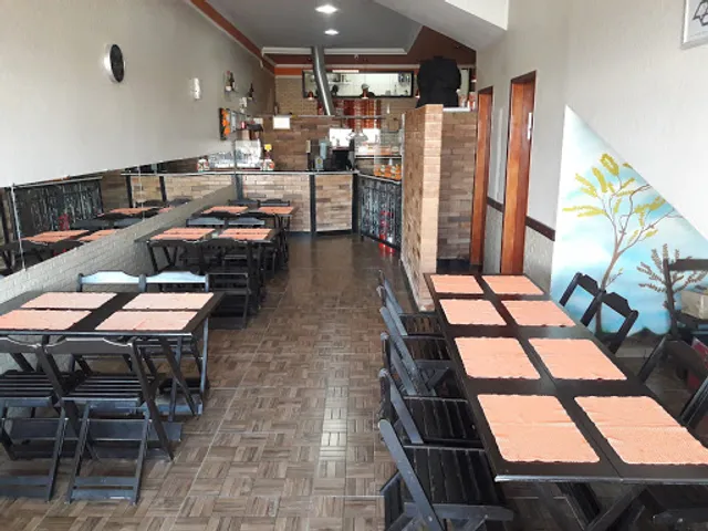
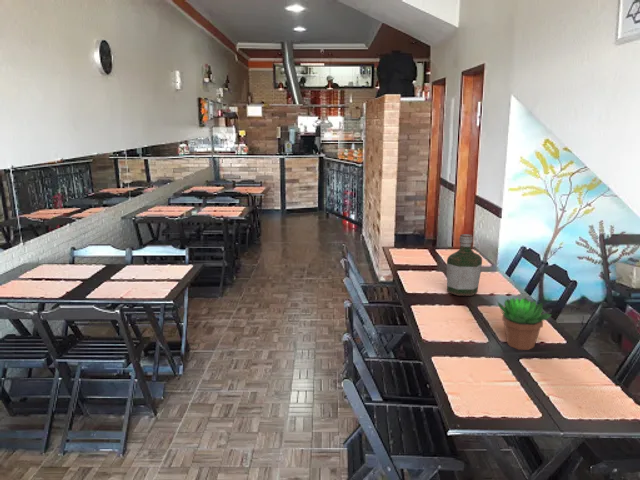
+ succulent plant (521, 321)
+ bottle (464, 264)
